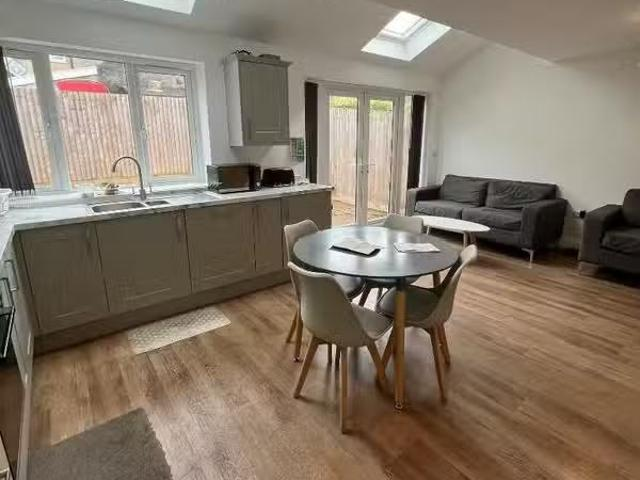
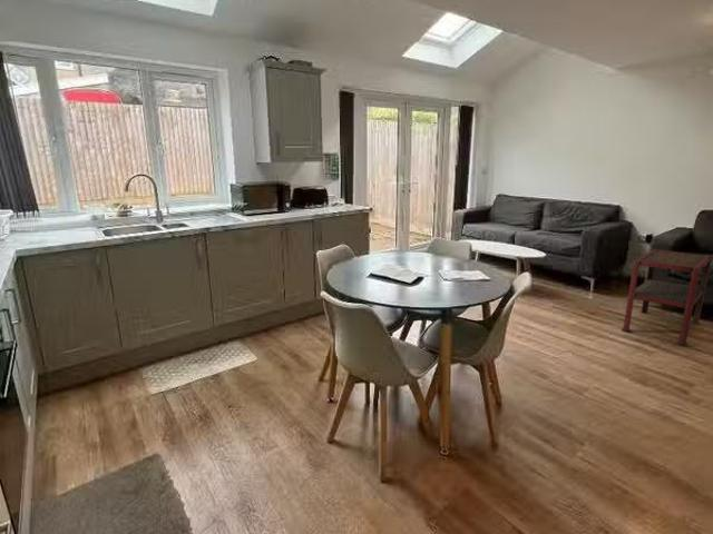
+ side table (667, 293)
